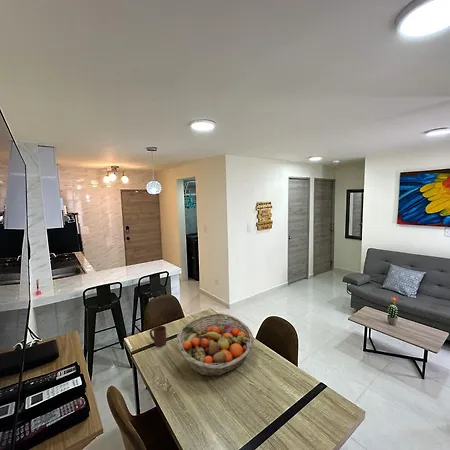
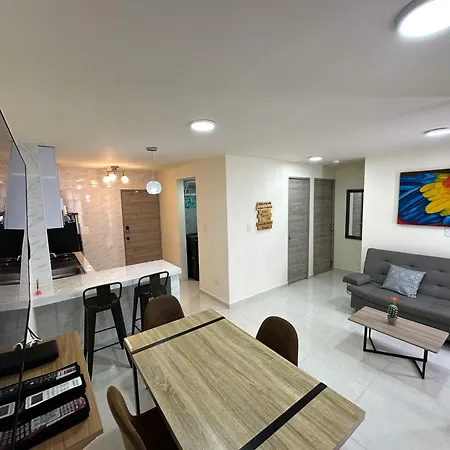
- cup (158, 336)
- fruit basket (216, 342)
